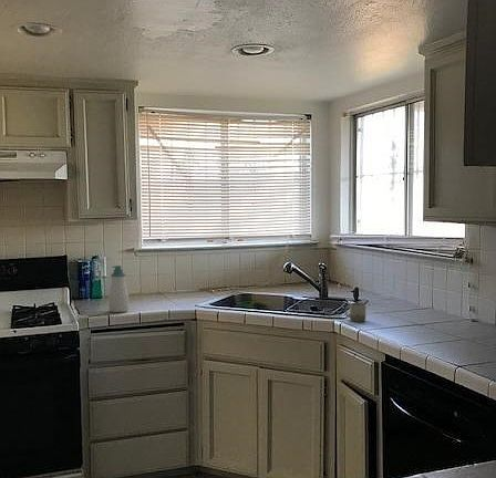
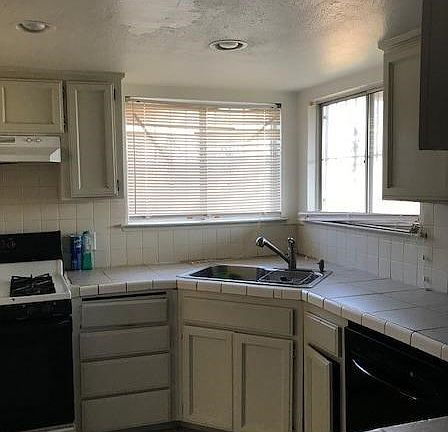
- cup (354, 311)
- soap bottle (118, 288)
